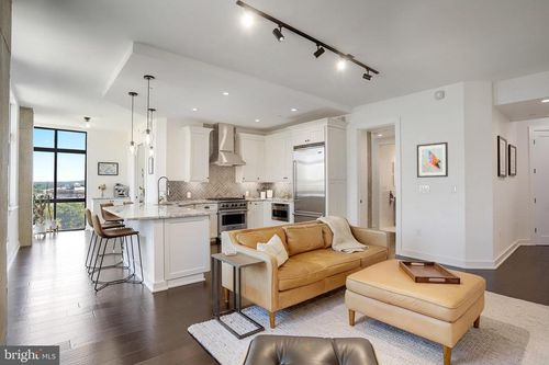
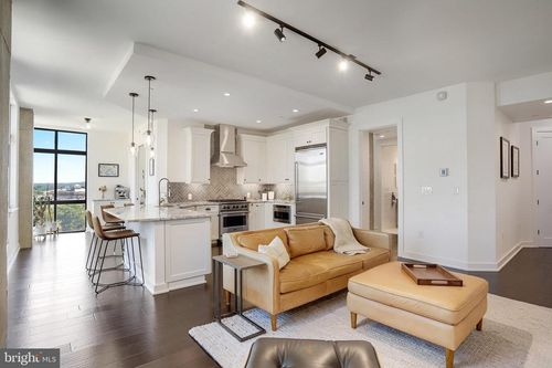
- wall art (432, 160)
